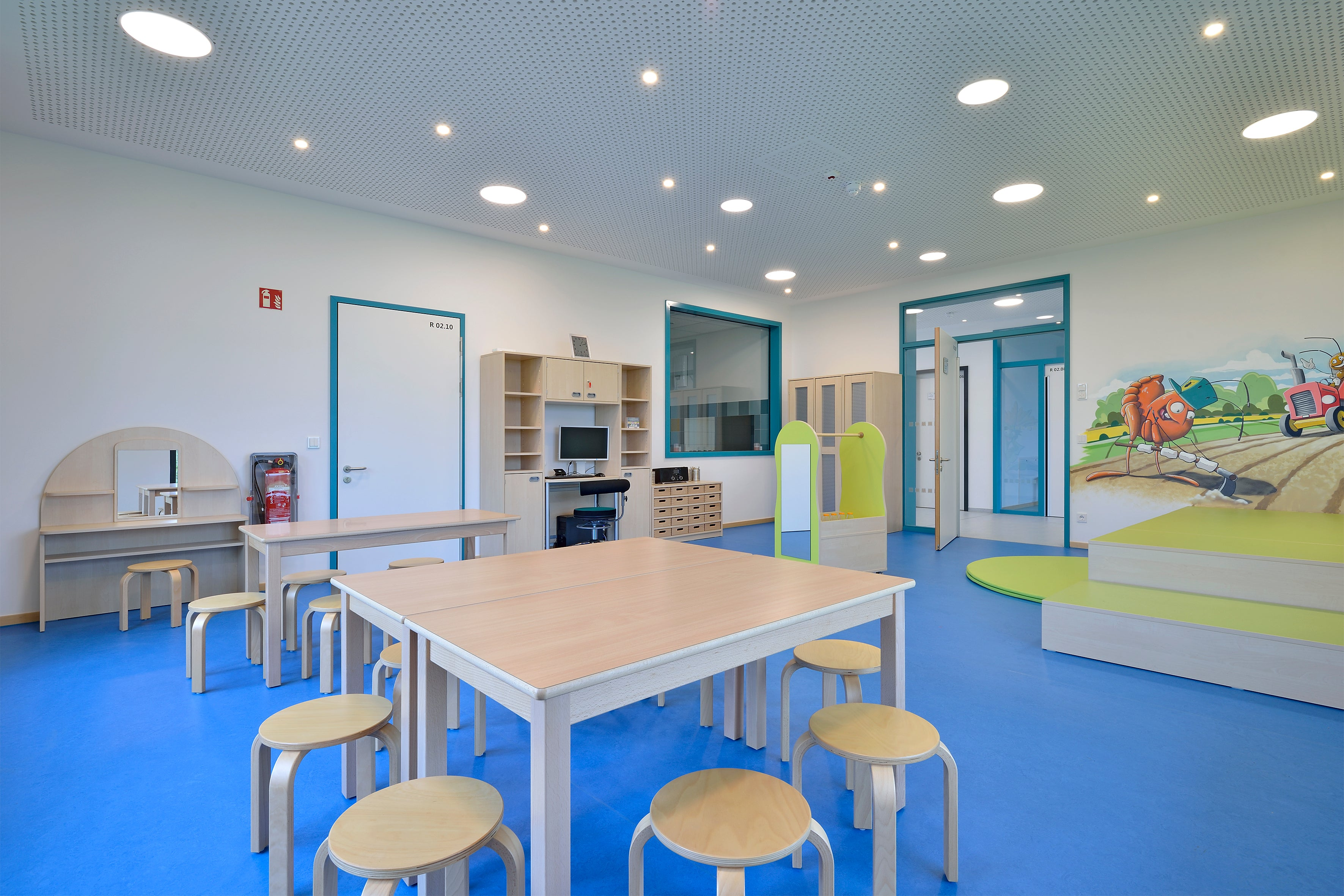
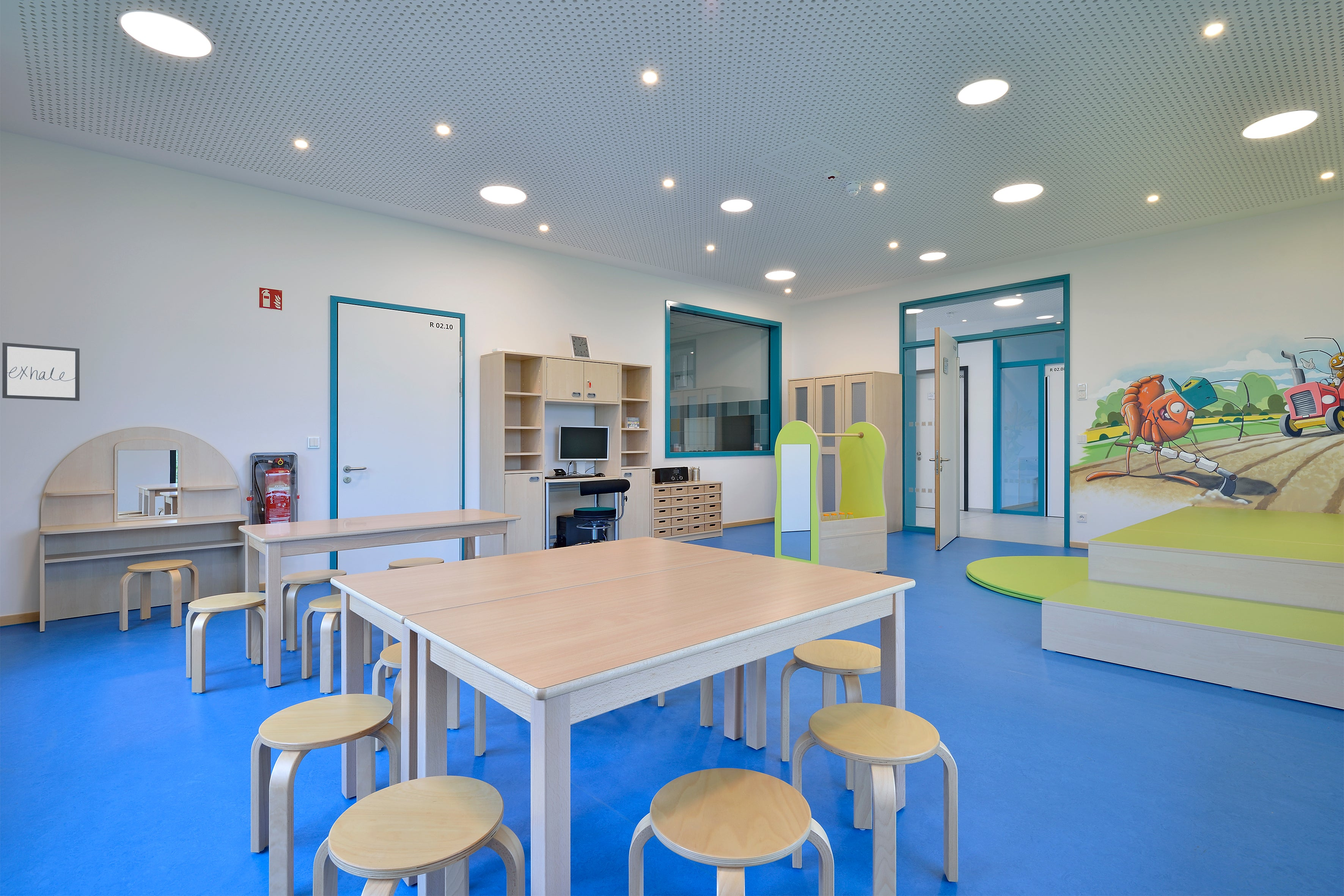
+ wall art (42, 373)
